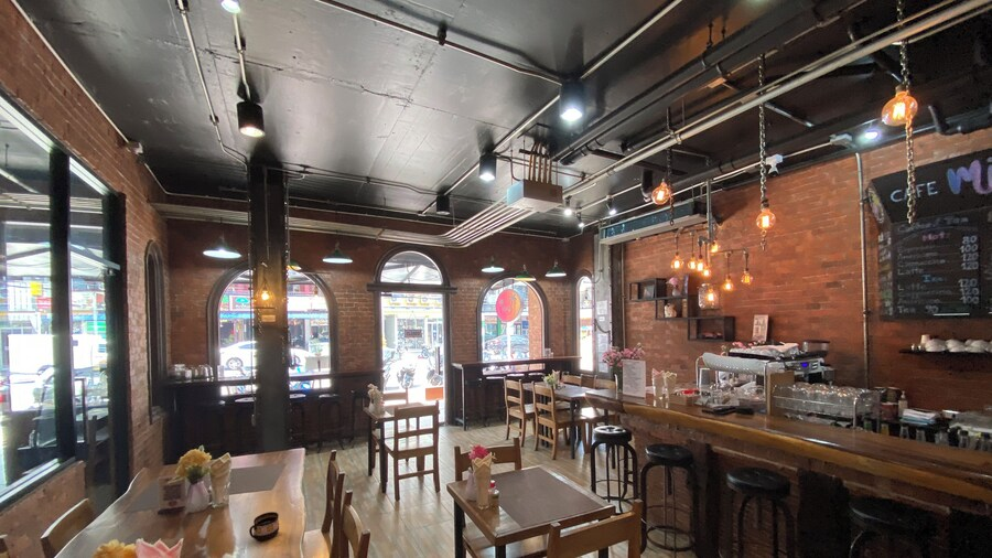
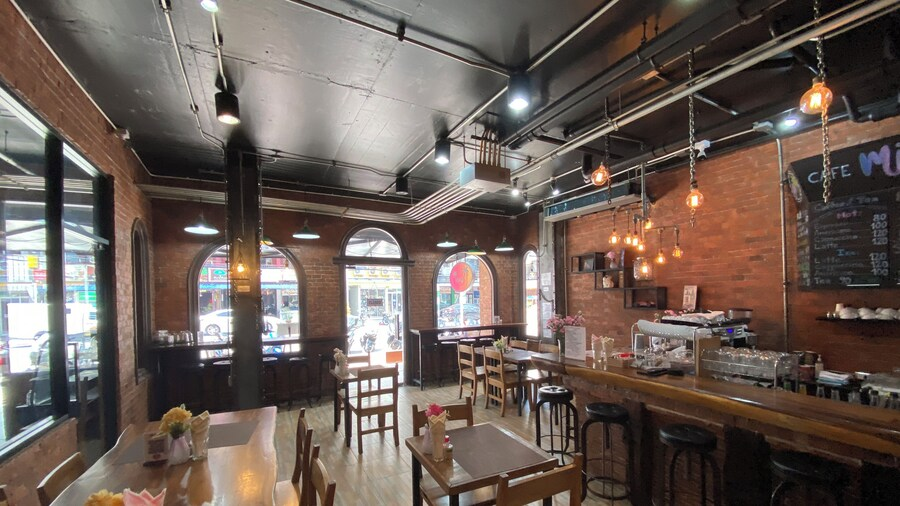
- cup (265, 526)
